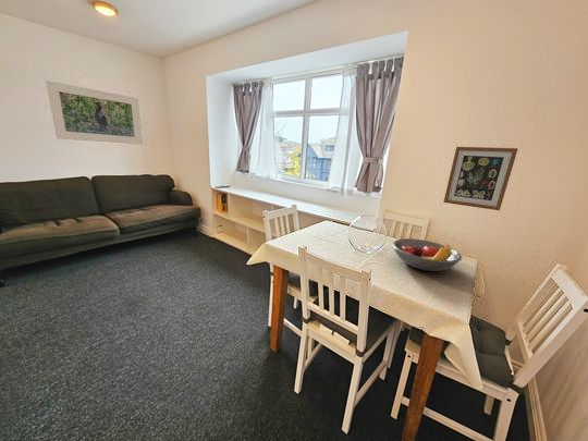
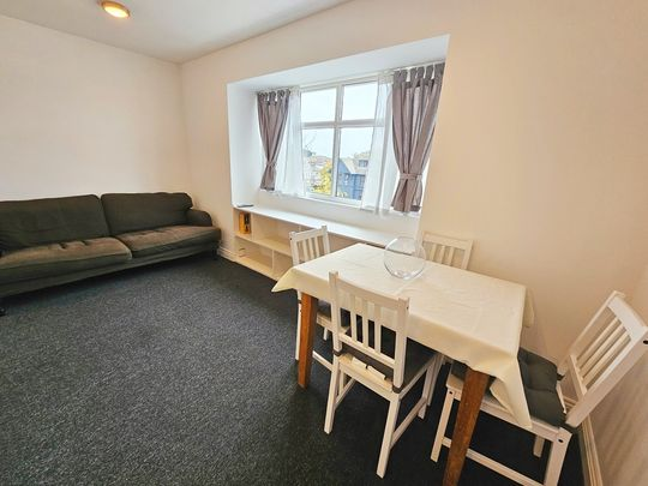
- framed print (100, 117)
- fruit bowl (424, 254)
- wall art (477, 177)
